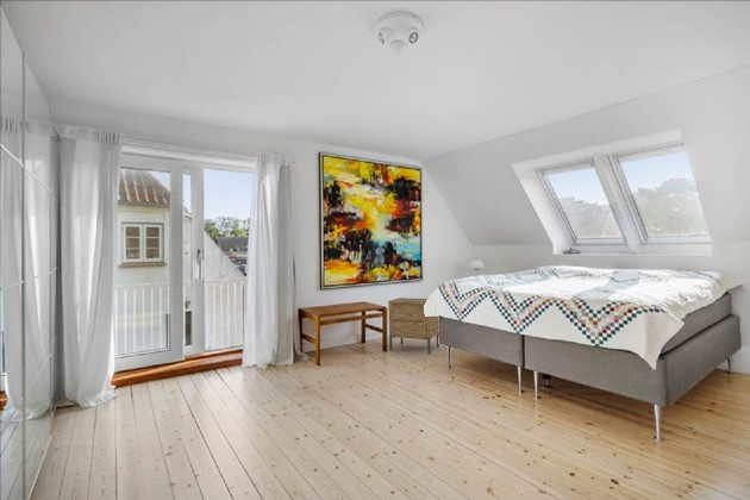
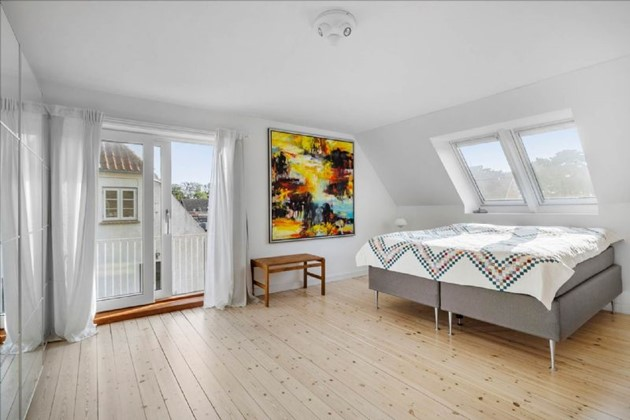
- nightstand (413, 324)
